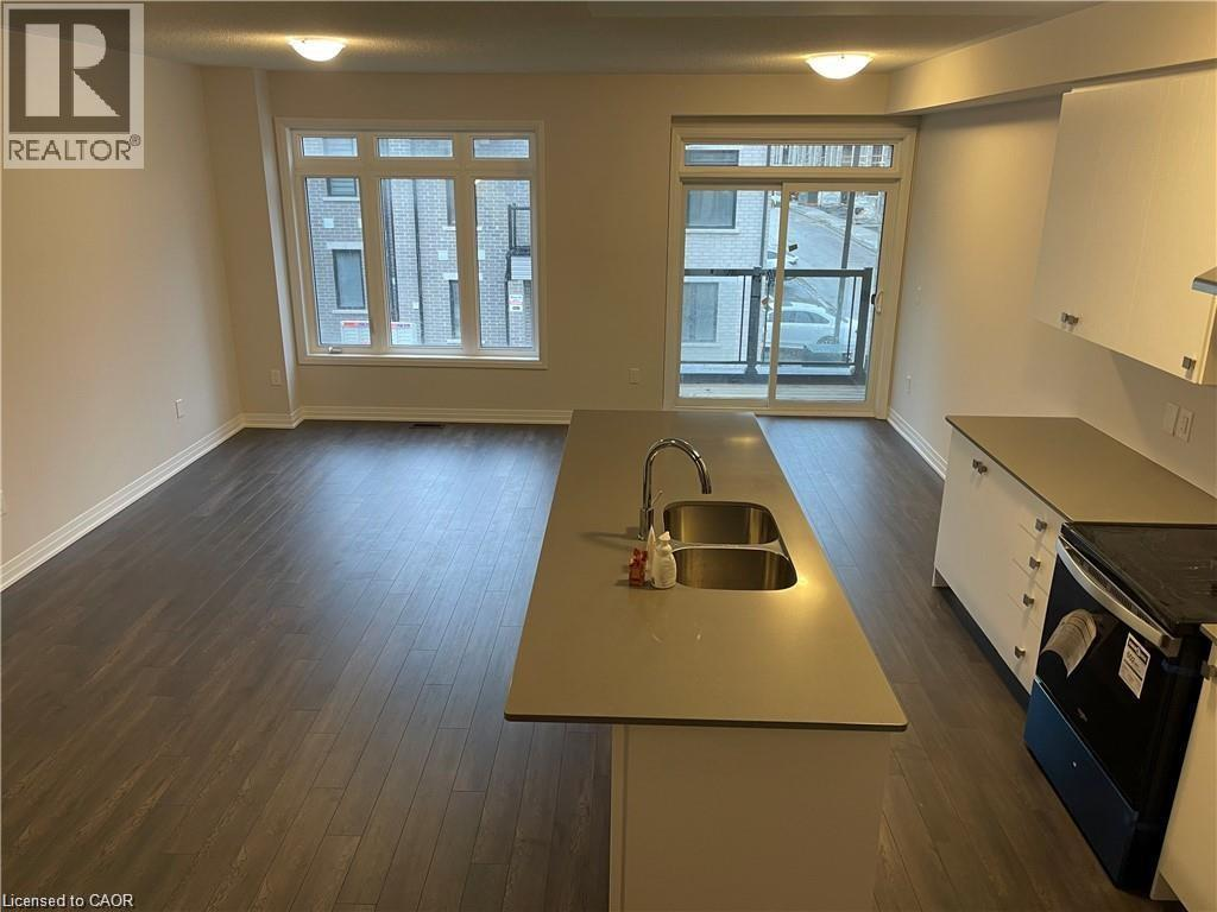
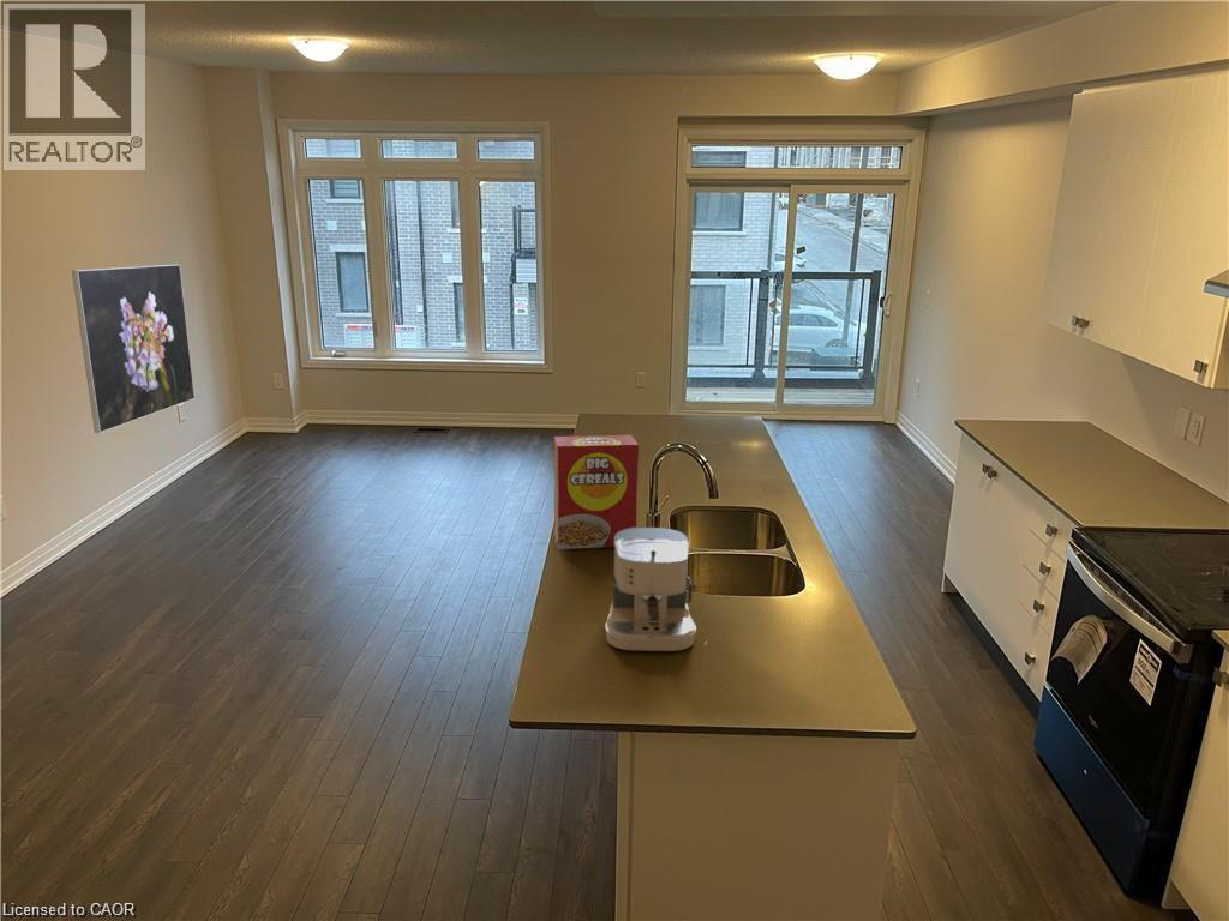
+ coffee maker (651, 589)
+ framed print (140, 342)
+ cereal box (594, 490)
